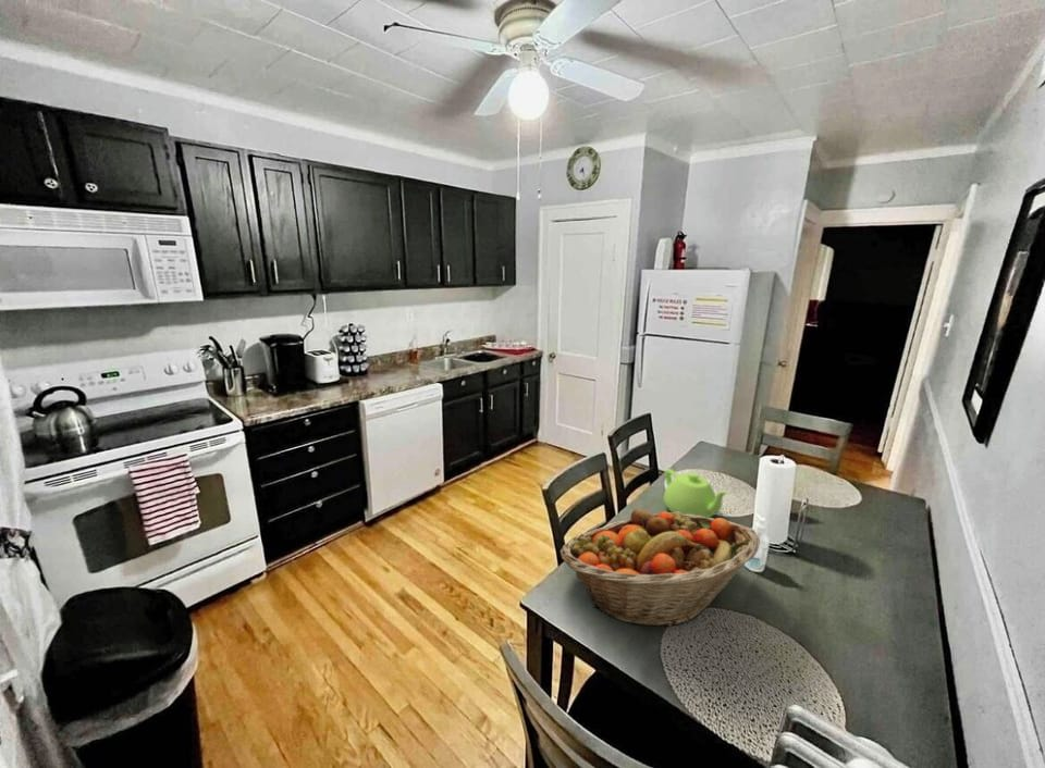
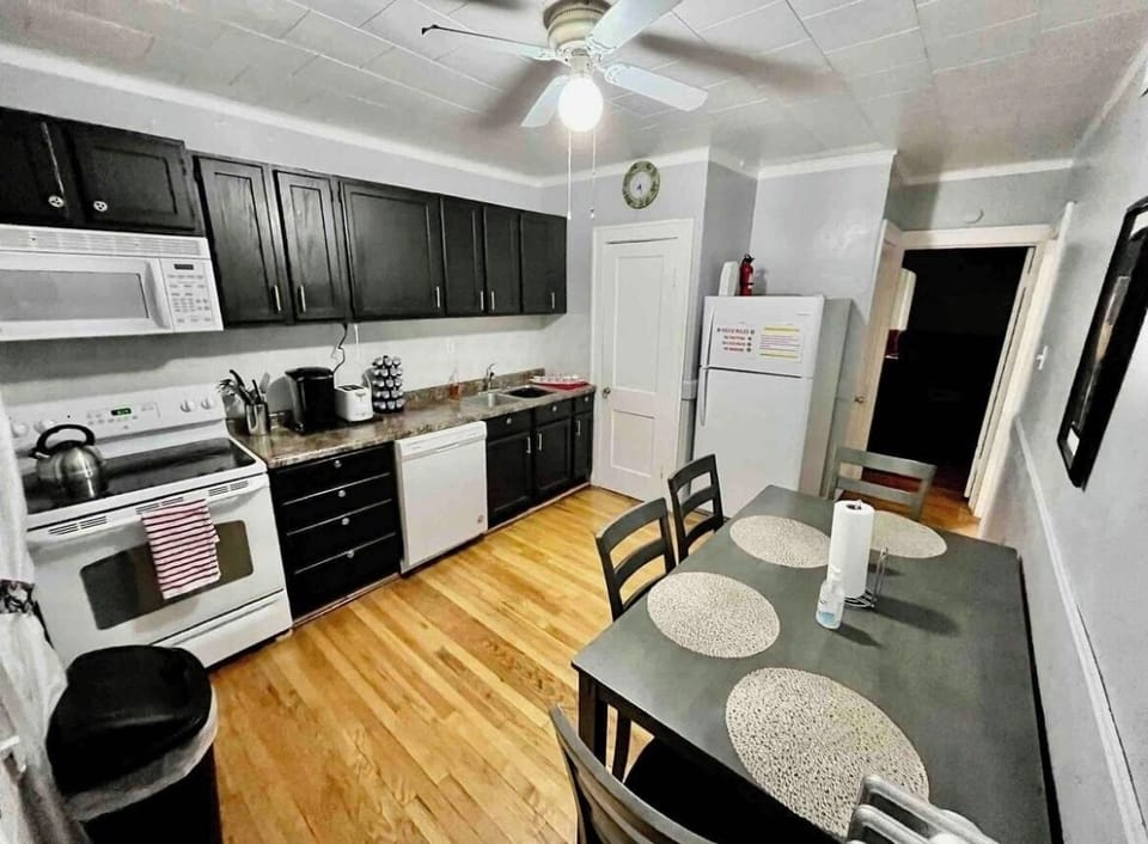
- fruit basket (656, 556)
- teapot (692, 494)
